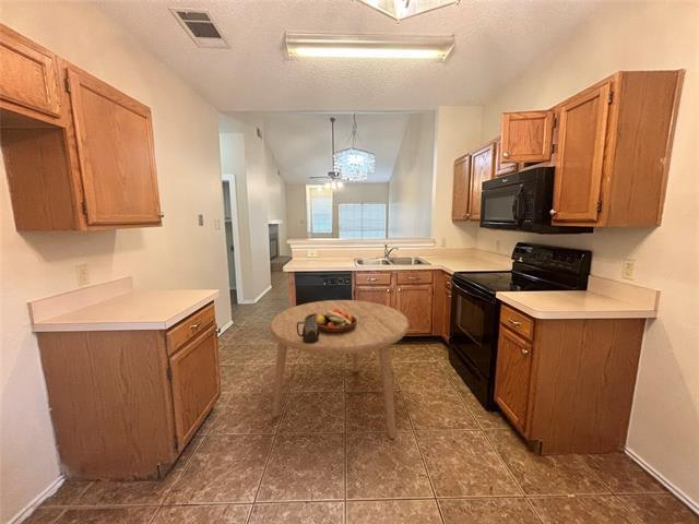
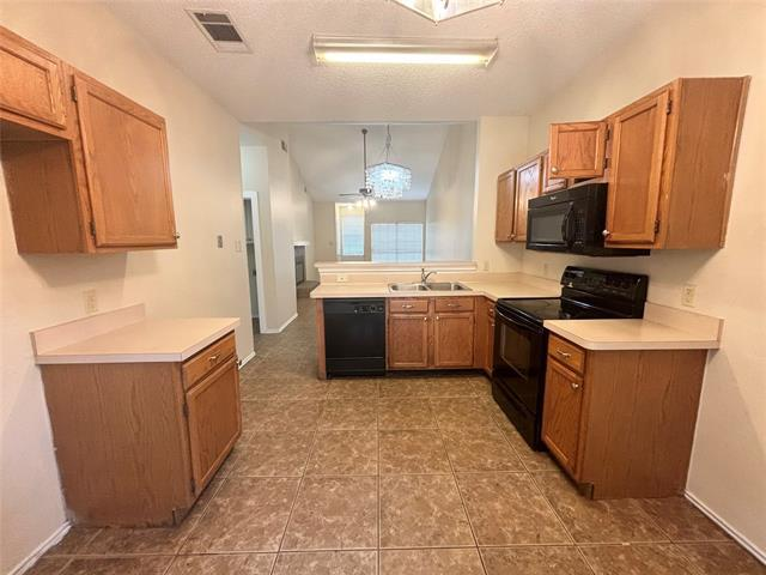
- pitcher (309, 326)
- fruit bowl (335, 318)
- dining table (337, 354)
